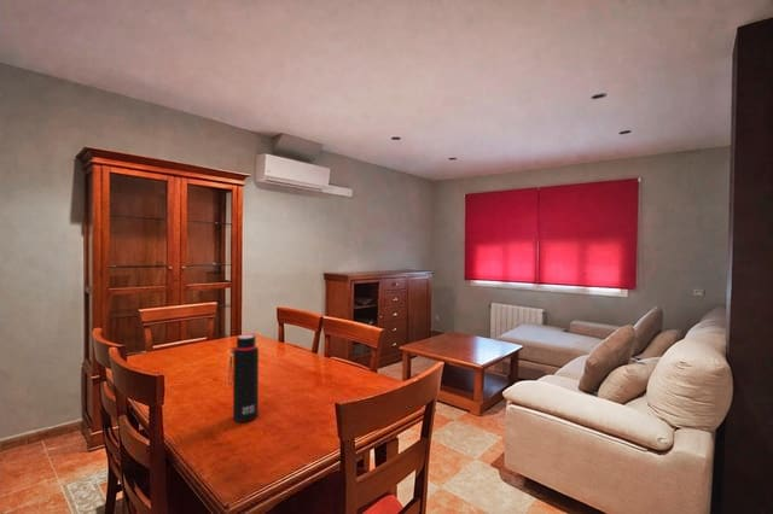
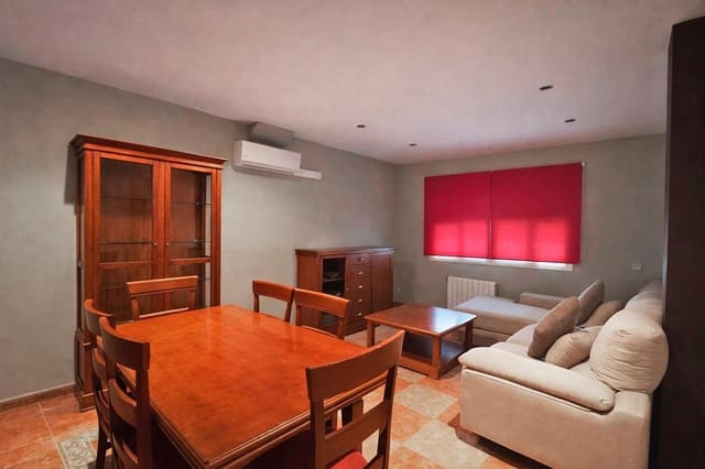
- water bottle (243, 376)
